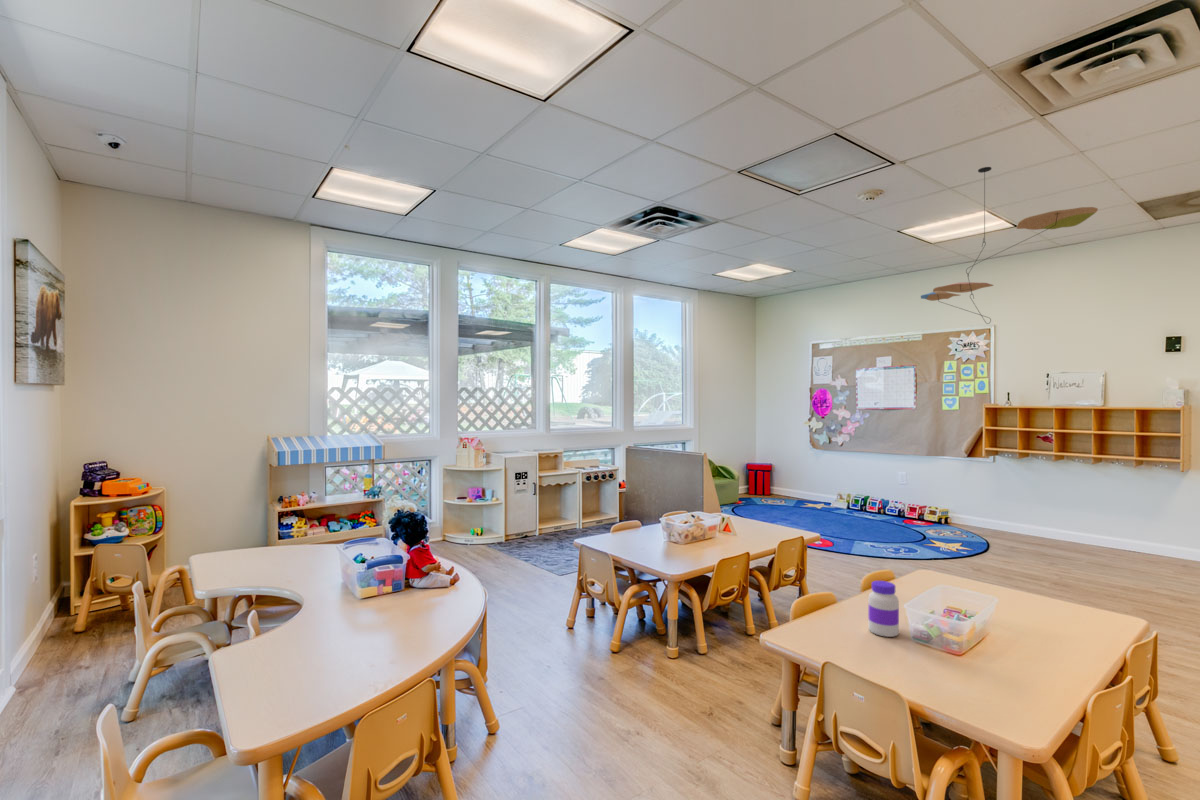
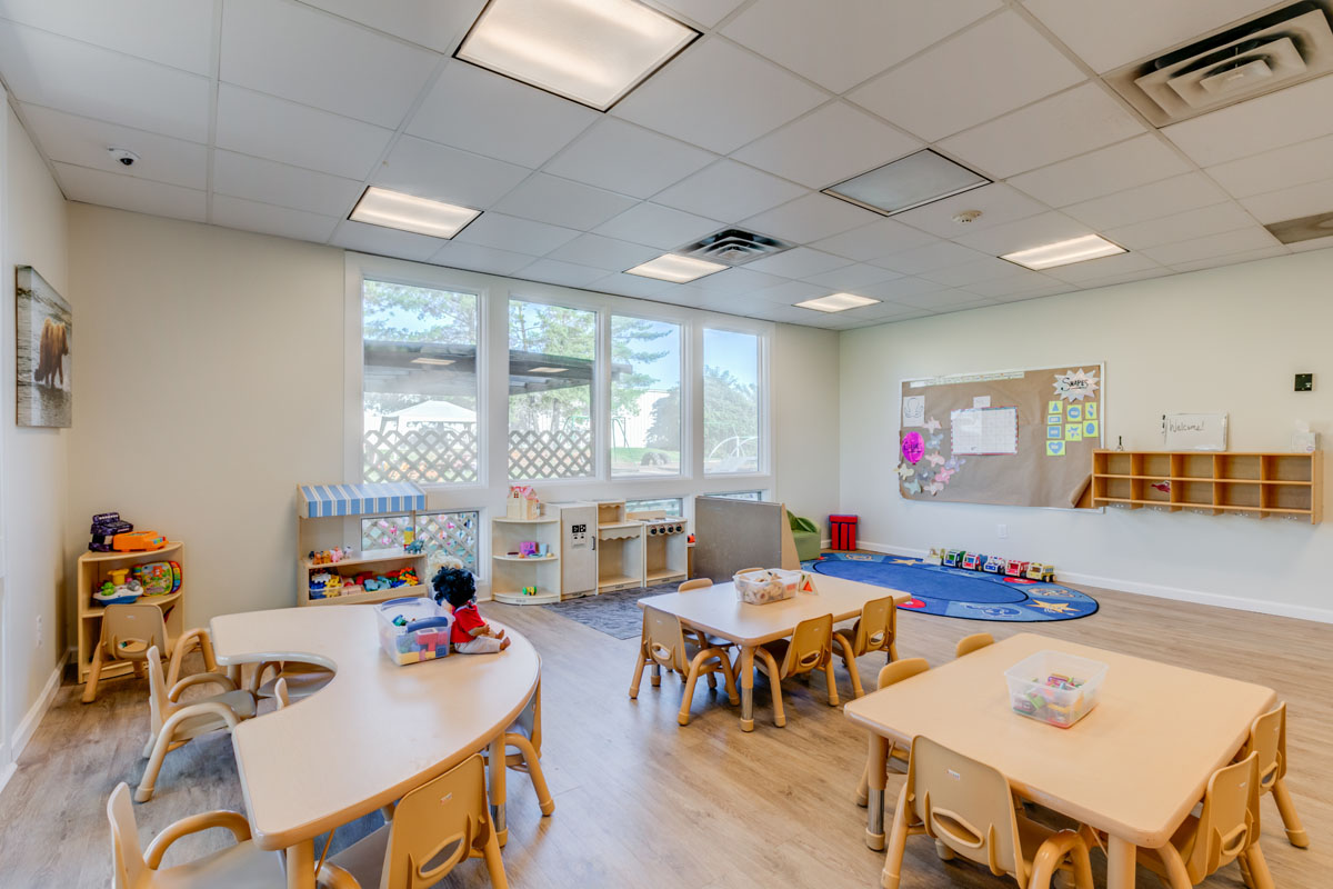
- jar (883, 607)
- ceiling mobile (1003, 250)
